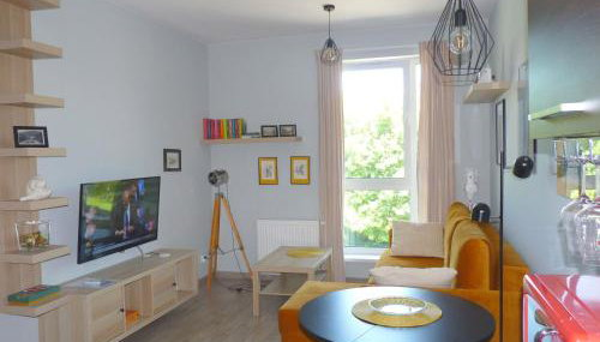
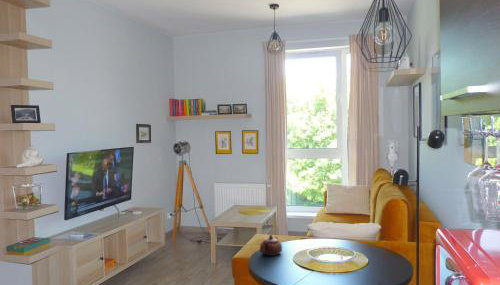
+ teapot (270, 244)
